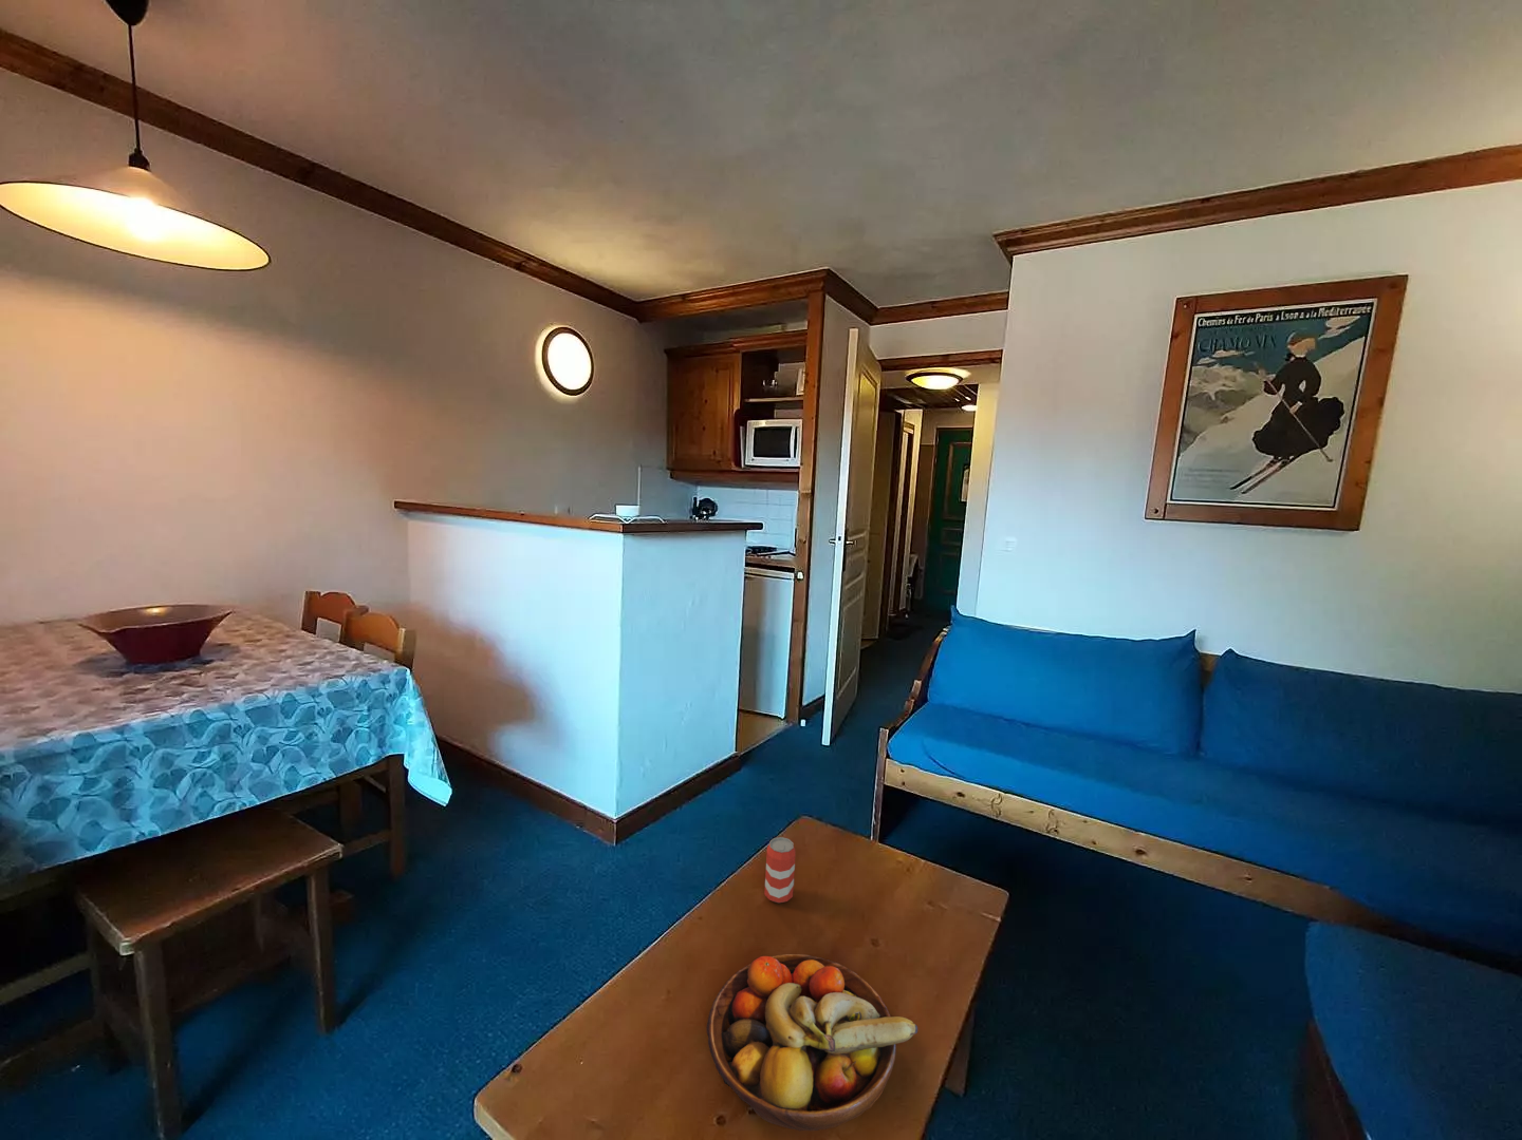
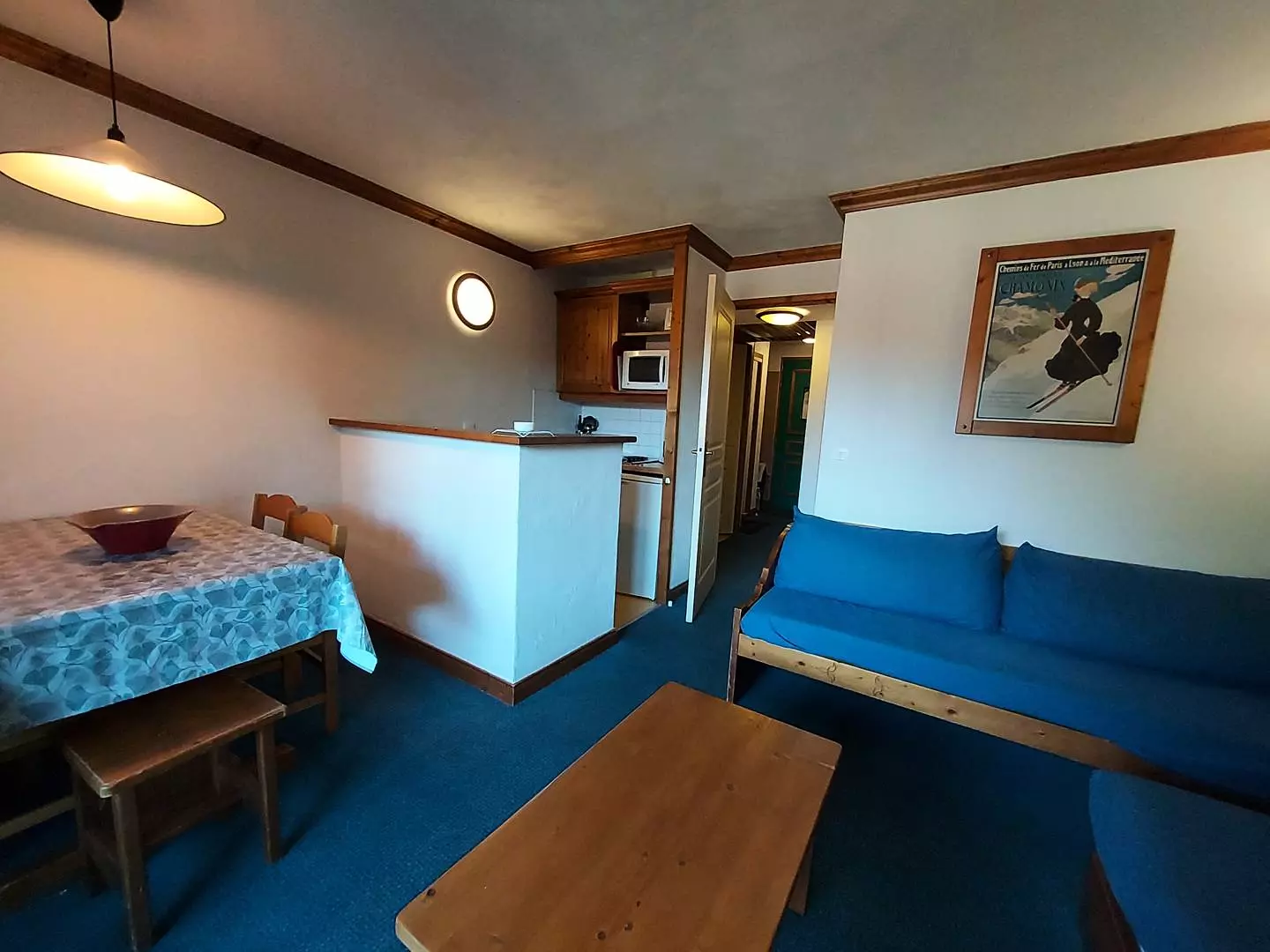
- fruit bowl (803, 1015)
- beverage can (780, 869)
